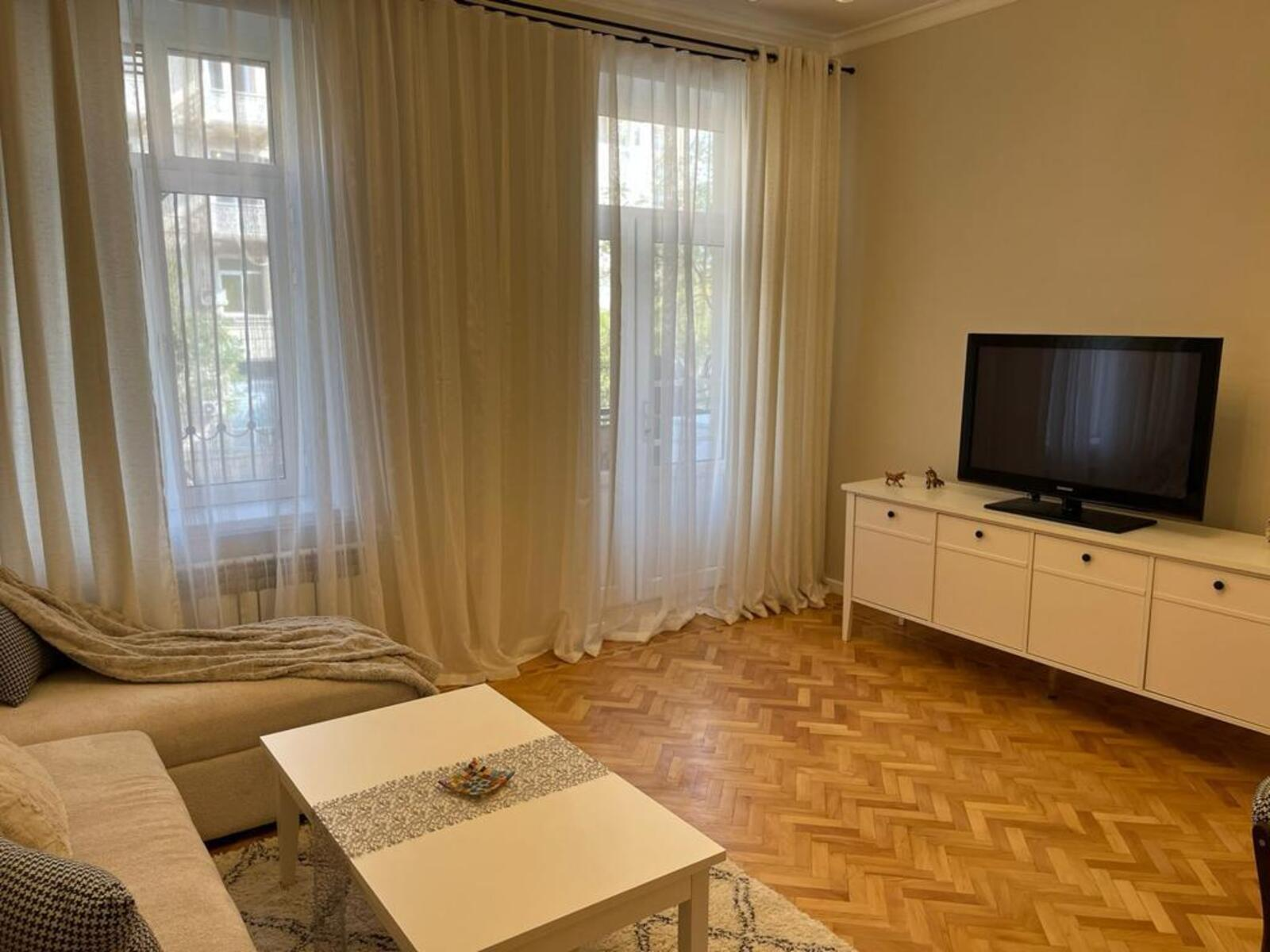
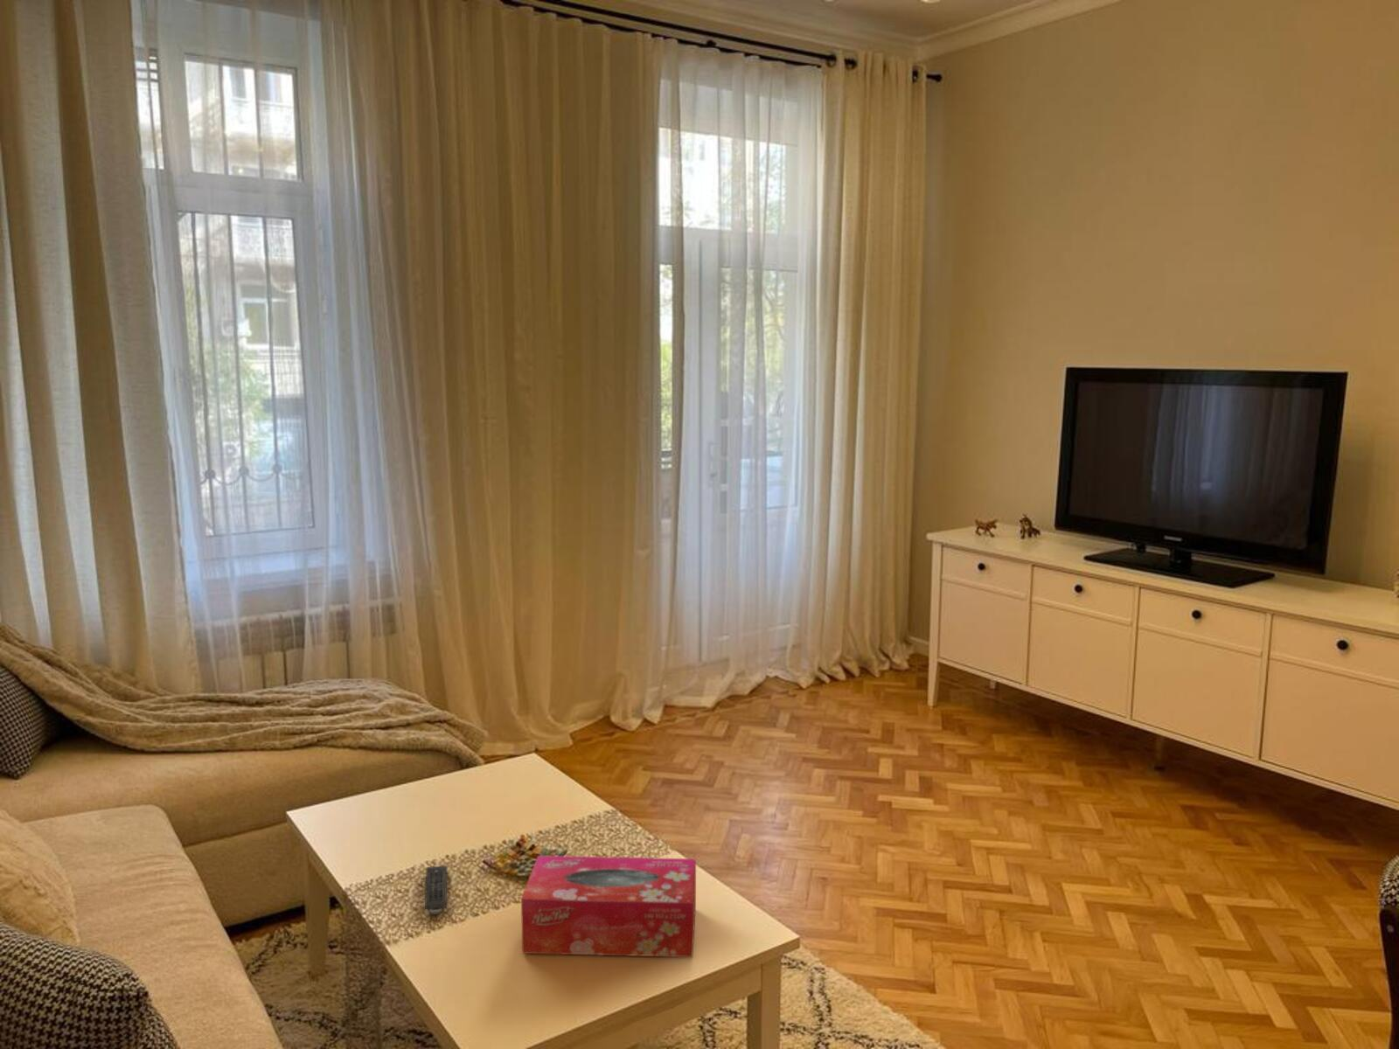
+ tissue box (612, 904)
+ remote control (436, 888)
